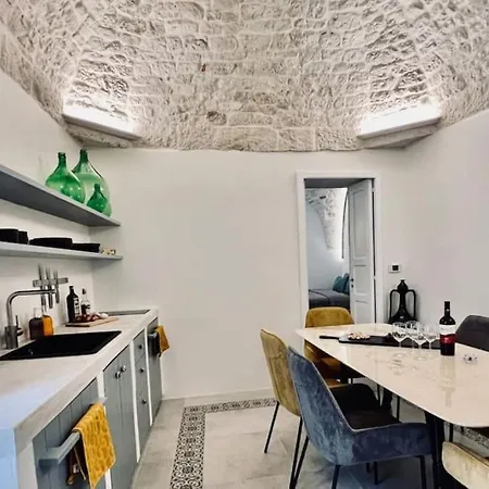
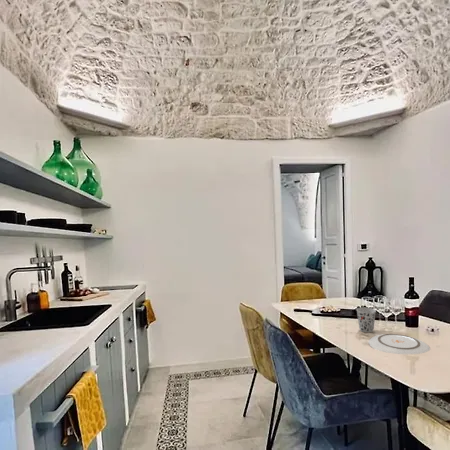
+ cup (366, 320)
+ plate (398, 343)
